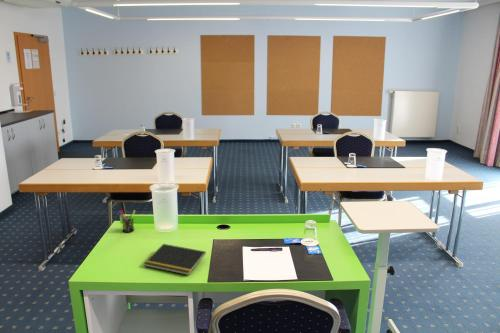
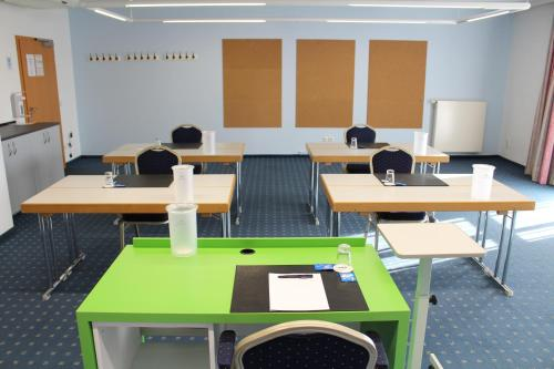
- notepad (175, 258)
- pen holder (127, 220)
